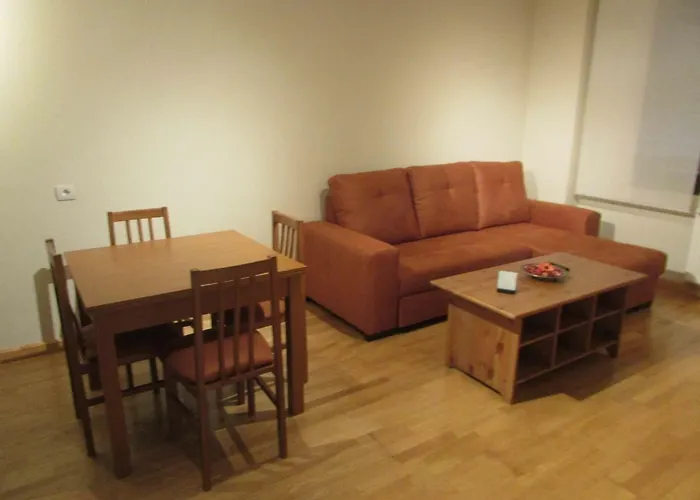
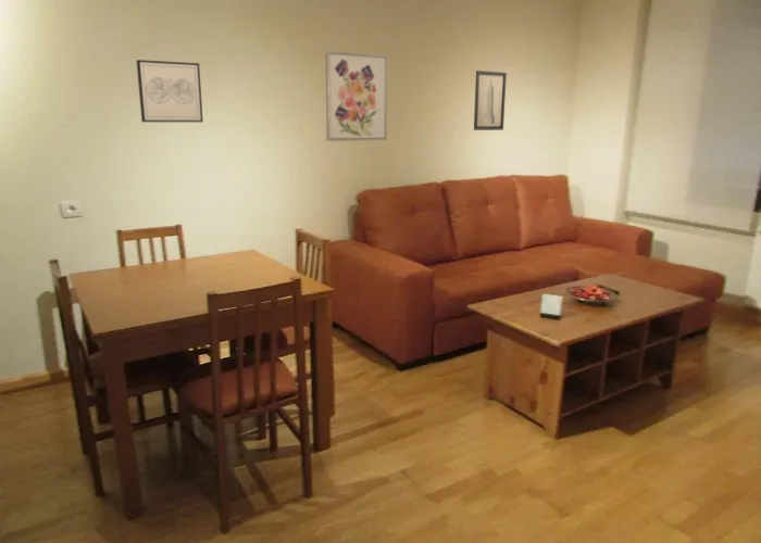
+ wall art (171, 92)
+ wall art (357, 98)
+ wall art (489, 101)
